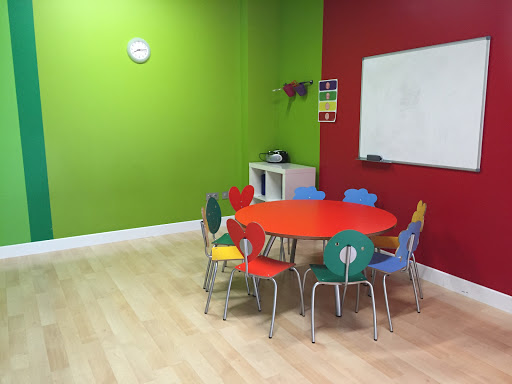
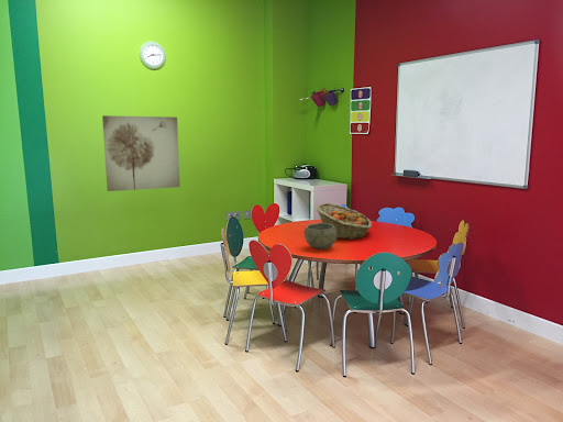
+ bowl (320, 236)
+ wall art (143, 153)
+ fruit basket (343, 220)
